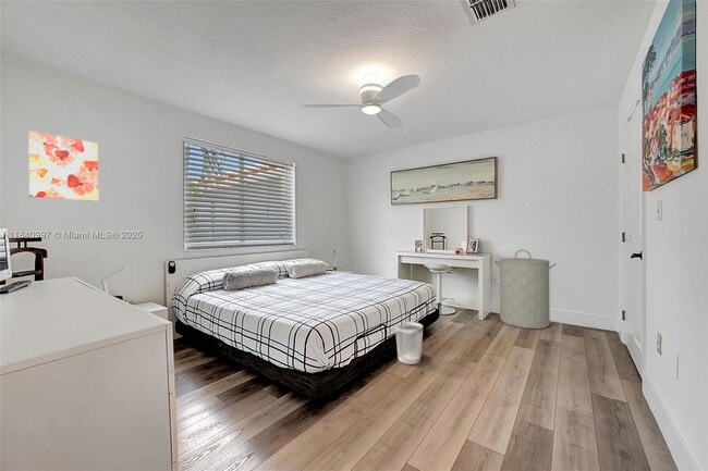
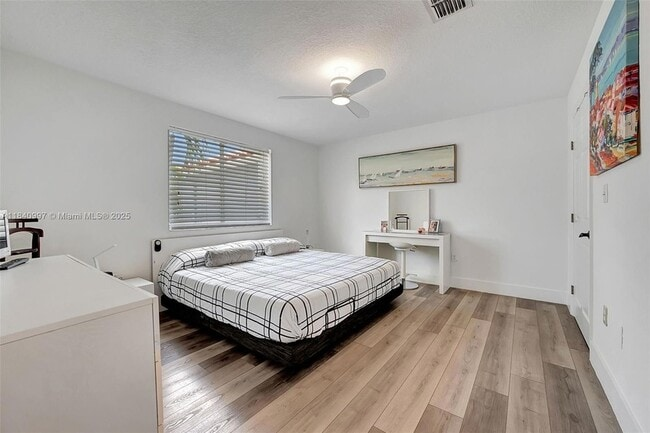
- wastebasket (410, 343)
- laundry hamper (523, 285)
- wall art (65, 168)
